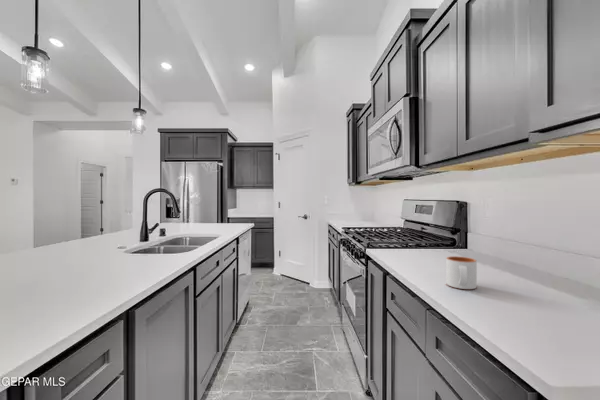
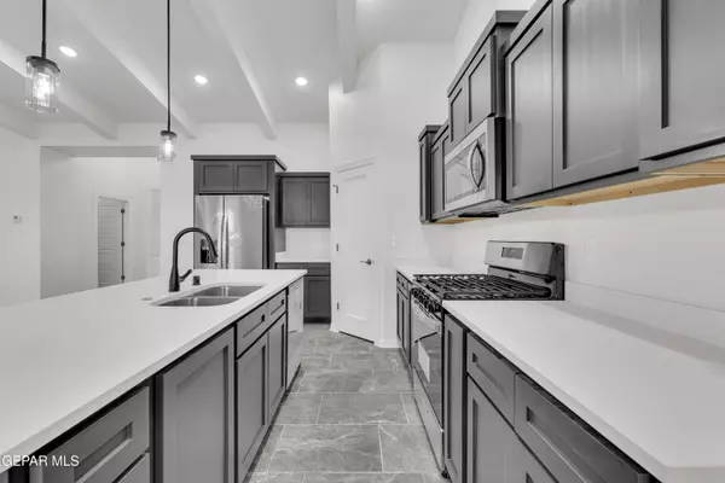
- mug (461, 273)
